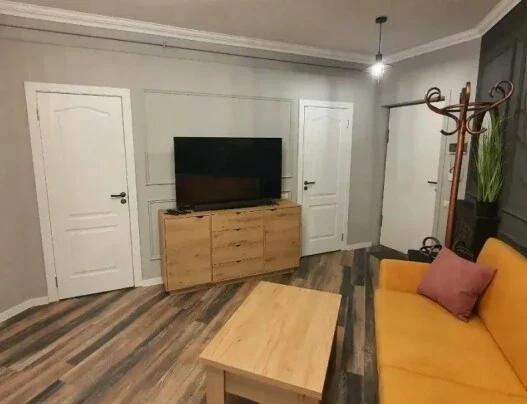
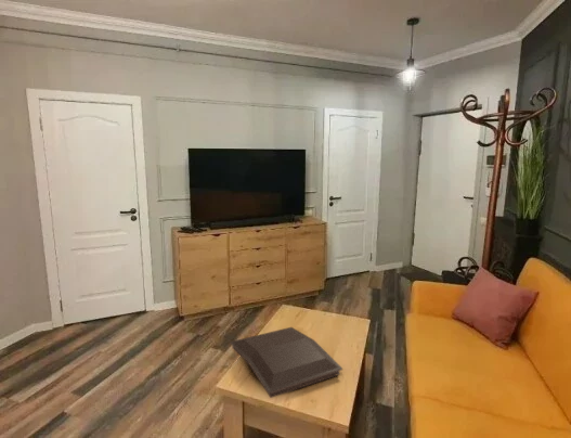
+ serving tray (282, 352)
